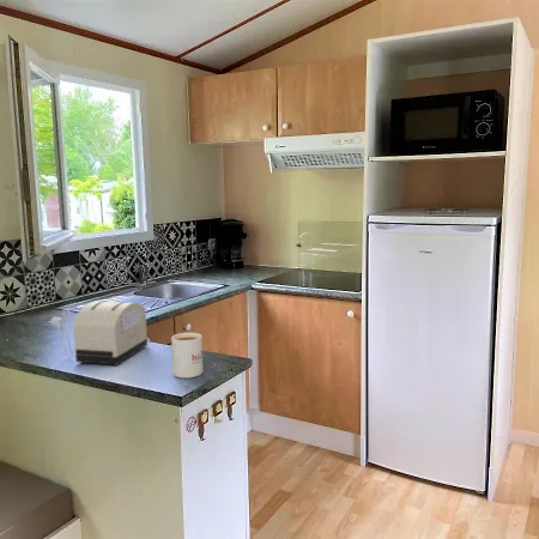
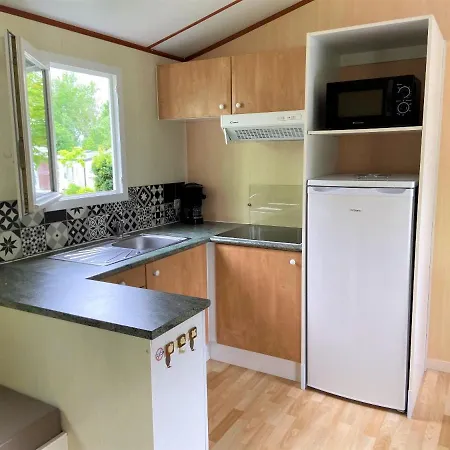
- mug (187, 352)
- toaster (98, 328)
